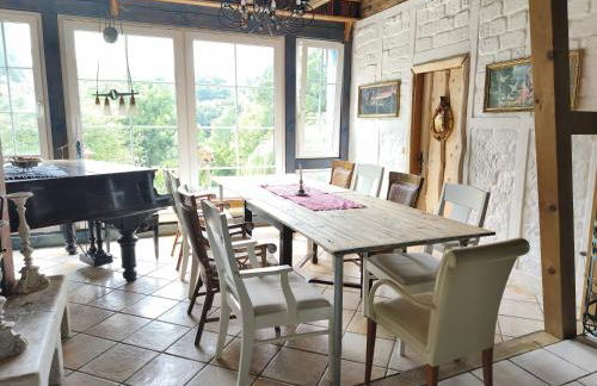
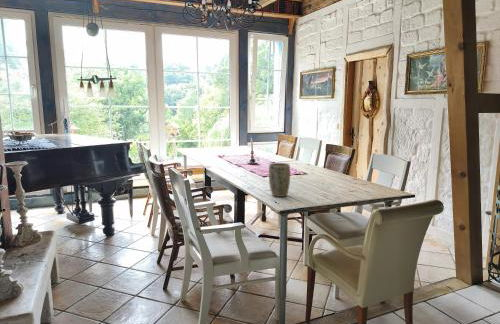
+ plant pot (279, 179)
